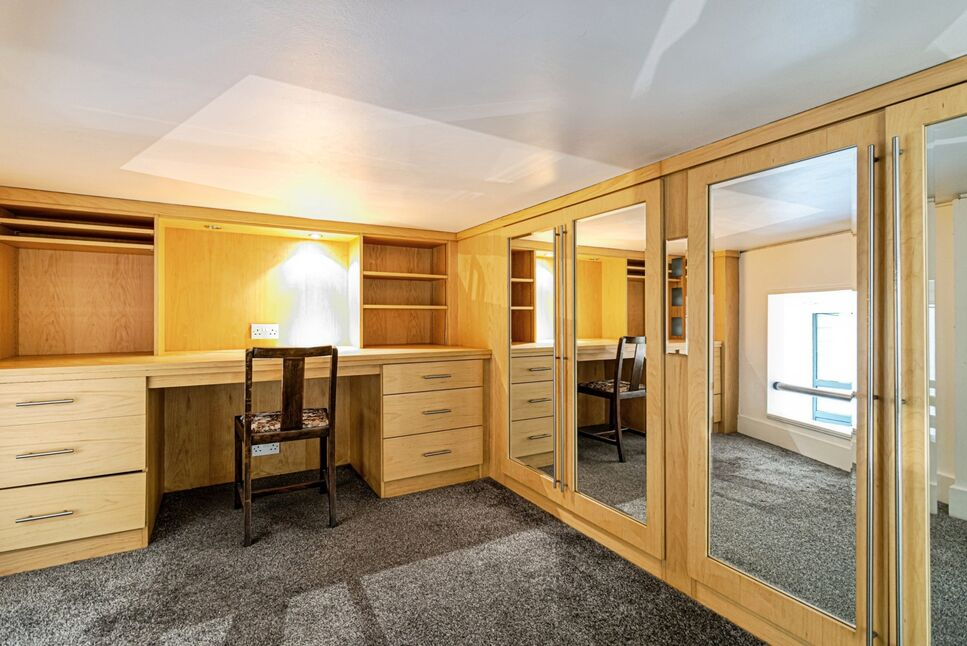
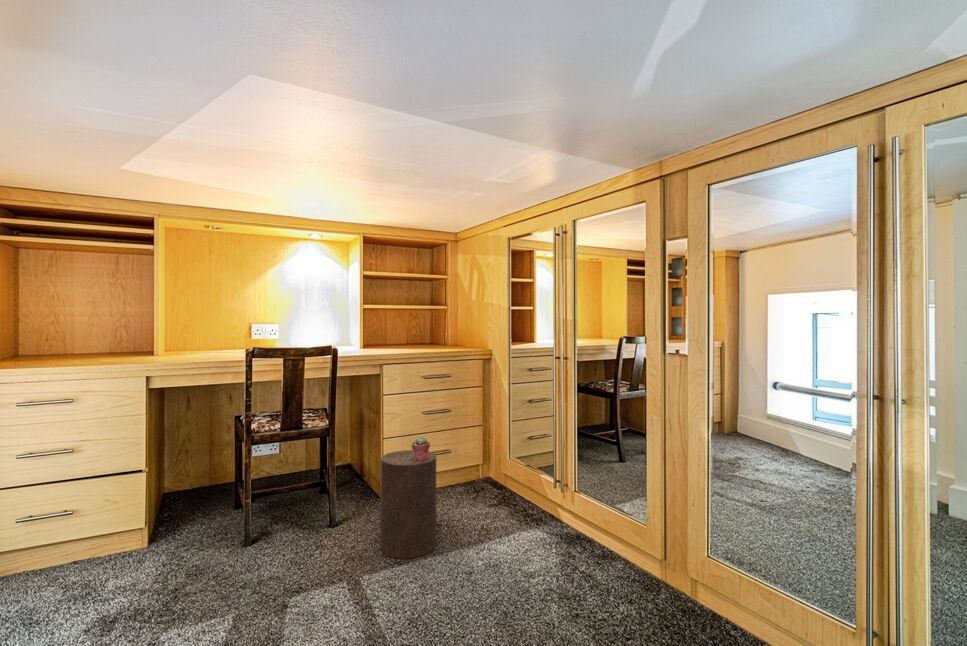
+ stool (408, 501)
+ potted succulent (420, 447)
